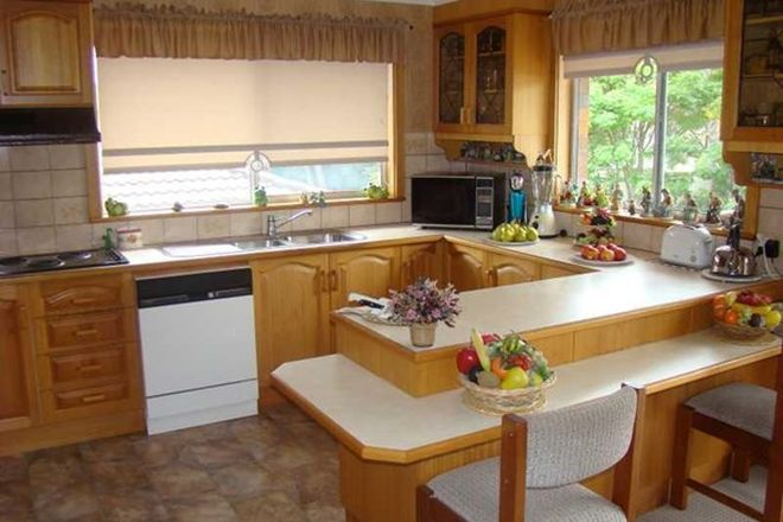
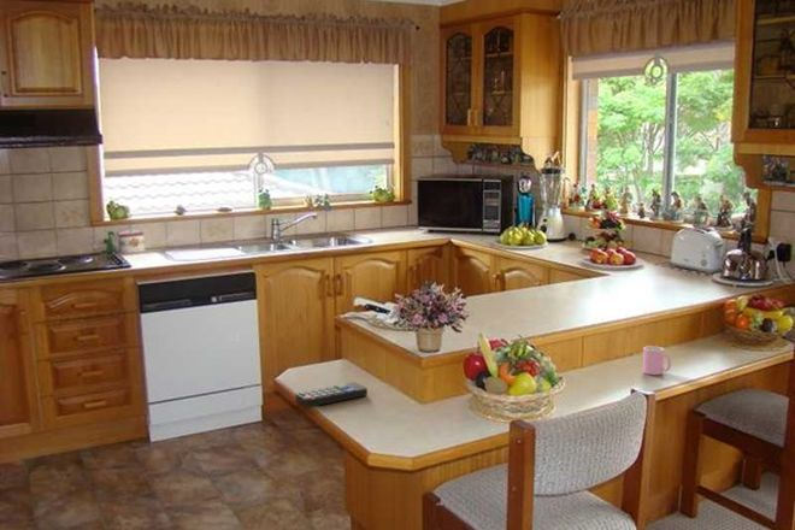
+ remote control (331, 393)
+ cup (656, 360)
